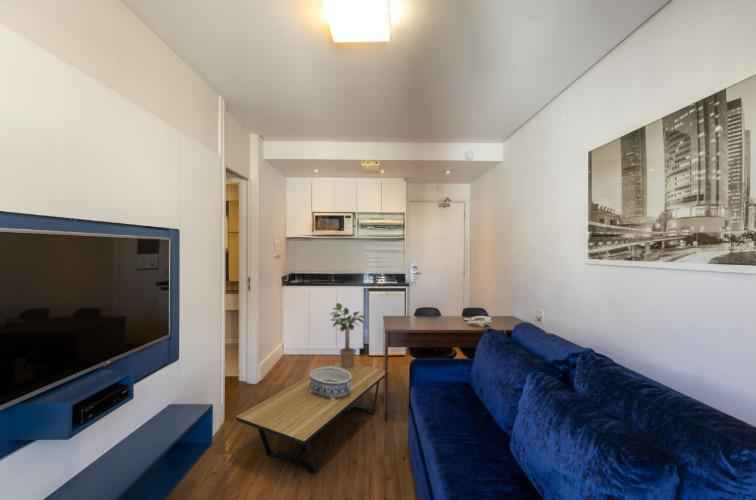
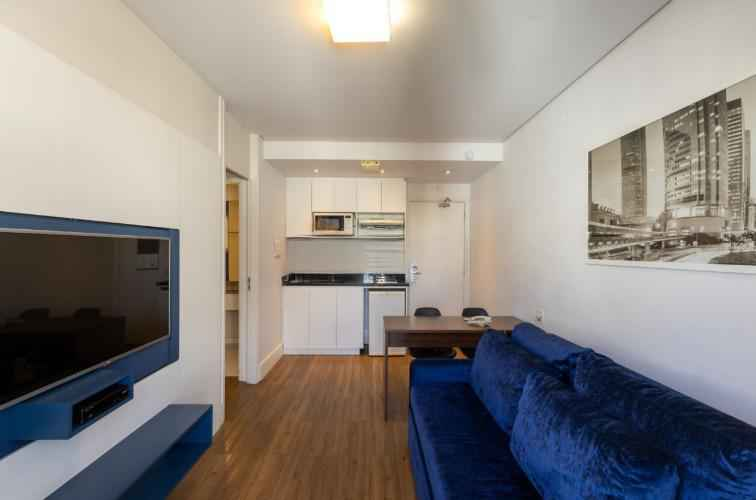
- potted plant (345, 336)
- decorative bowl (330, 383)
- coffee table (324, 410)
